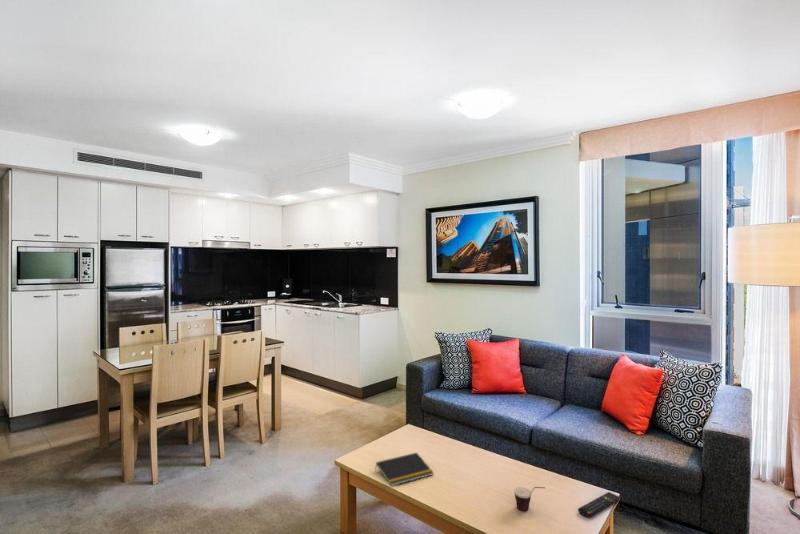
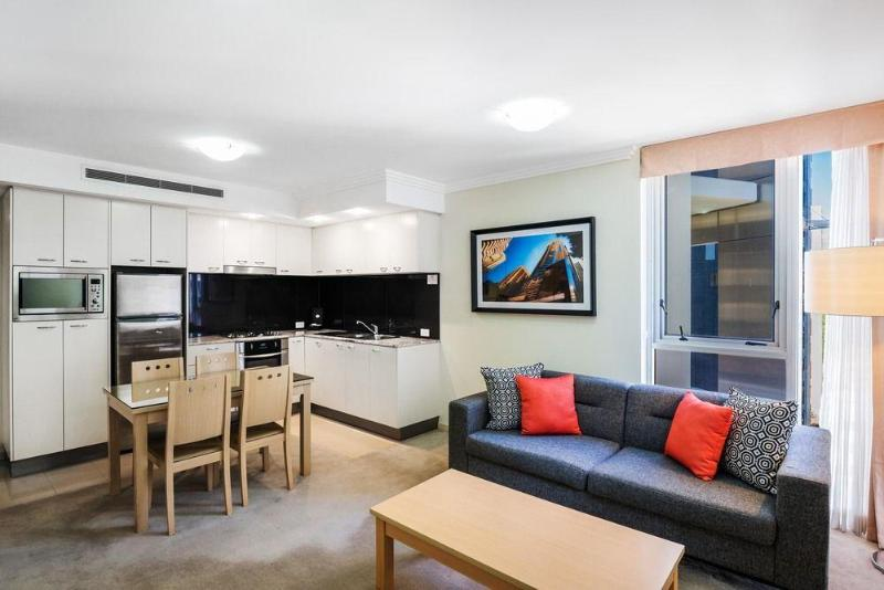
- remote control (599, 504)
- cup (529, 496)
- notepad (404, 468)
